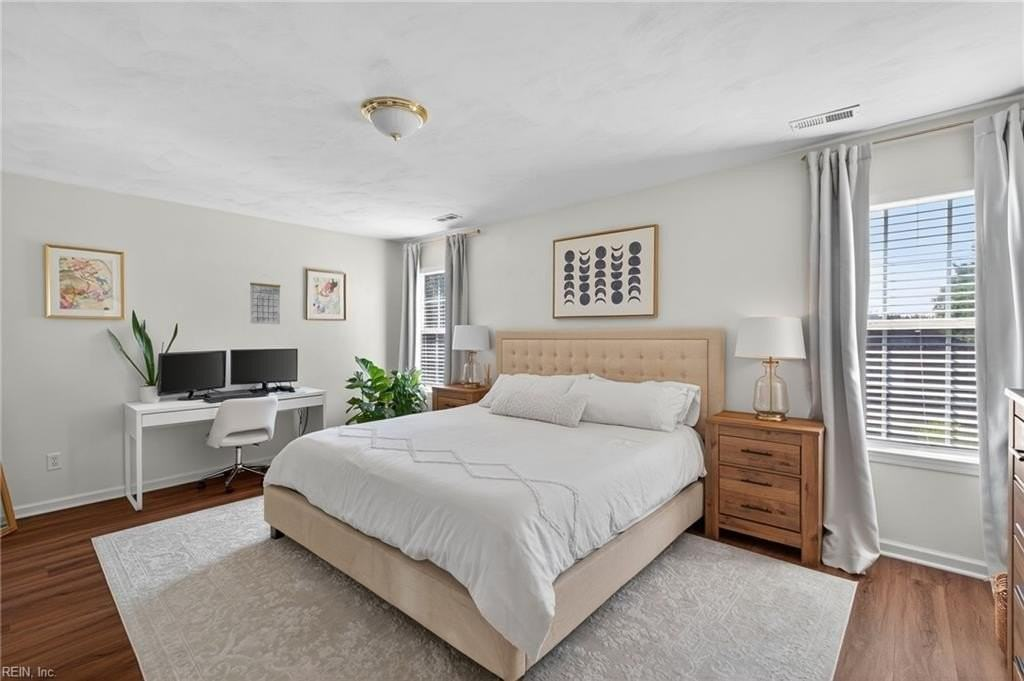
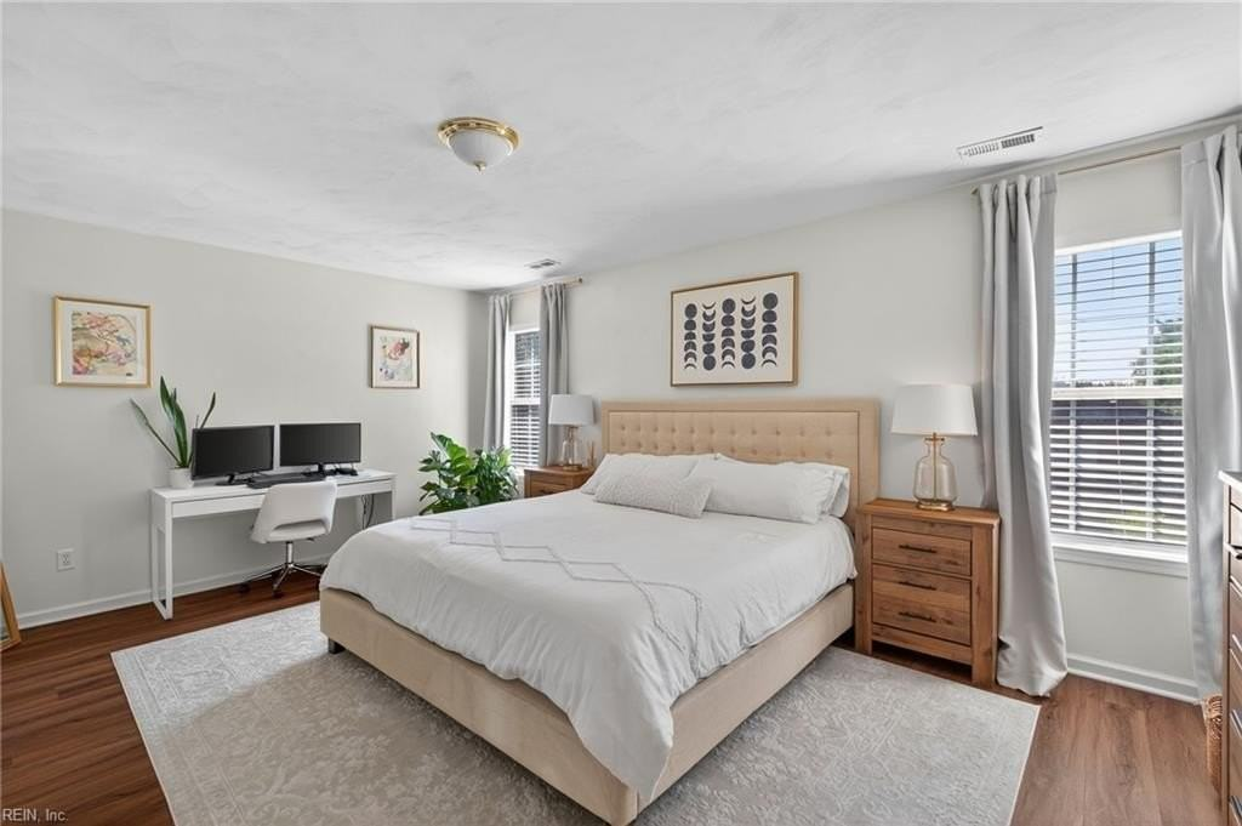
- calendar (265, 299)
